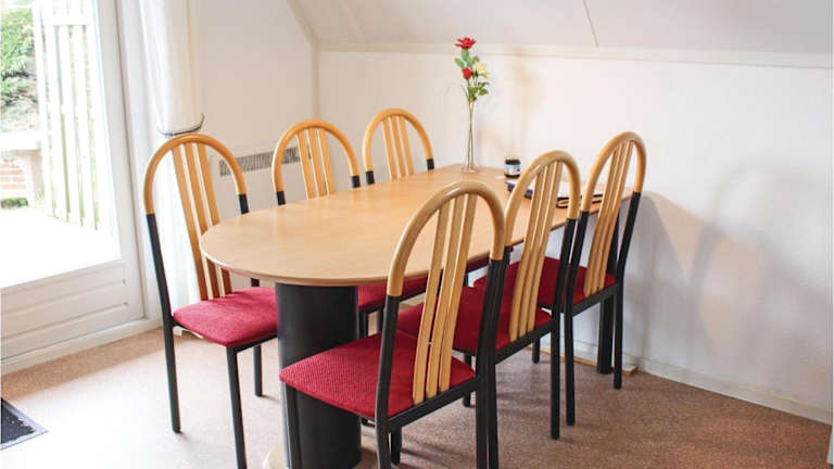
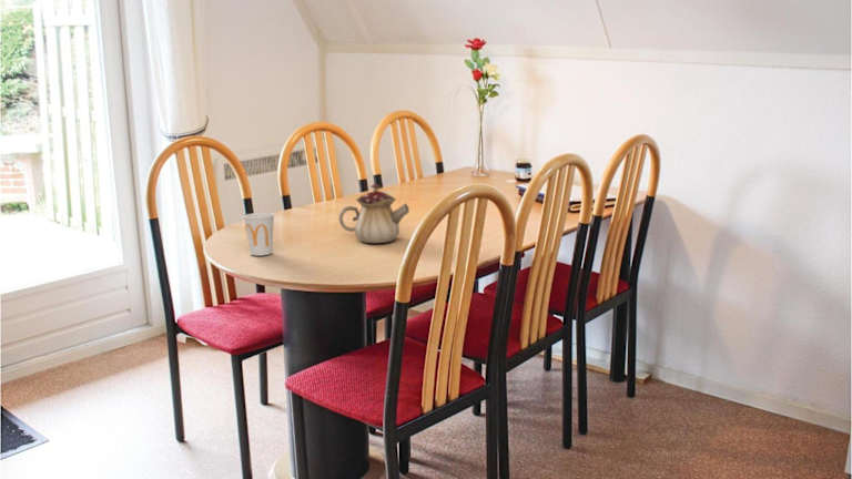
+ teapot (373, 212)
+ cup (260, 234)
